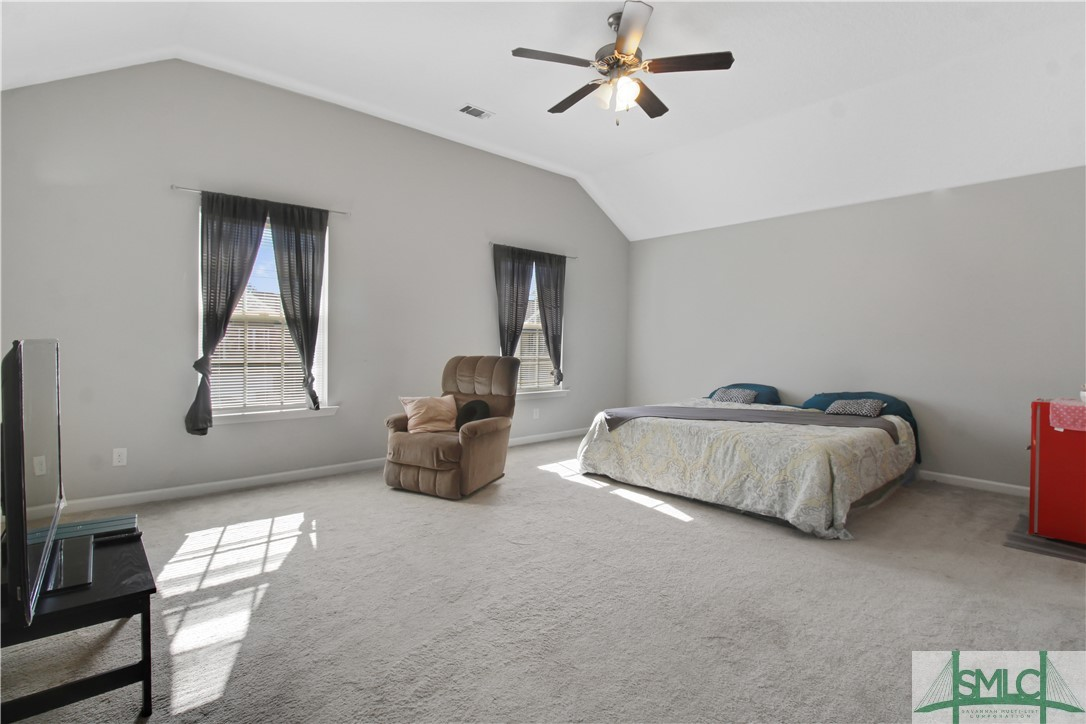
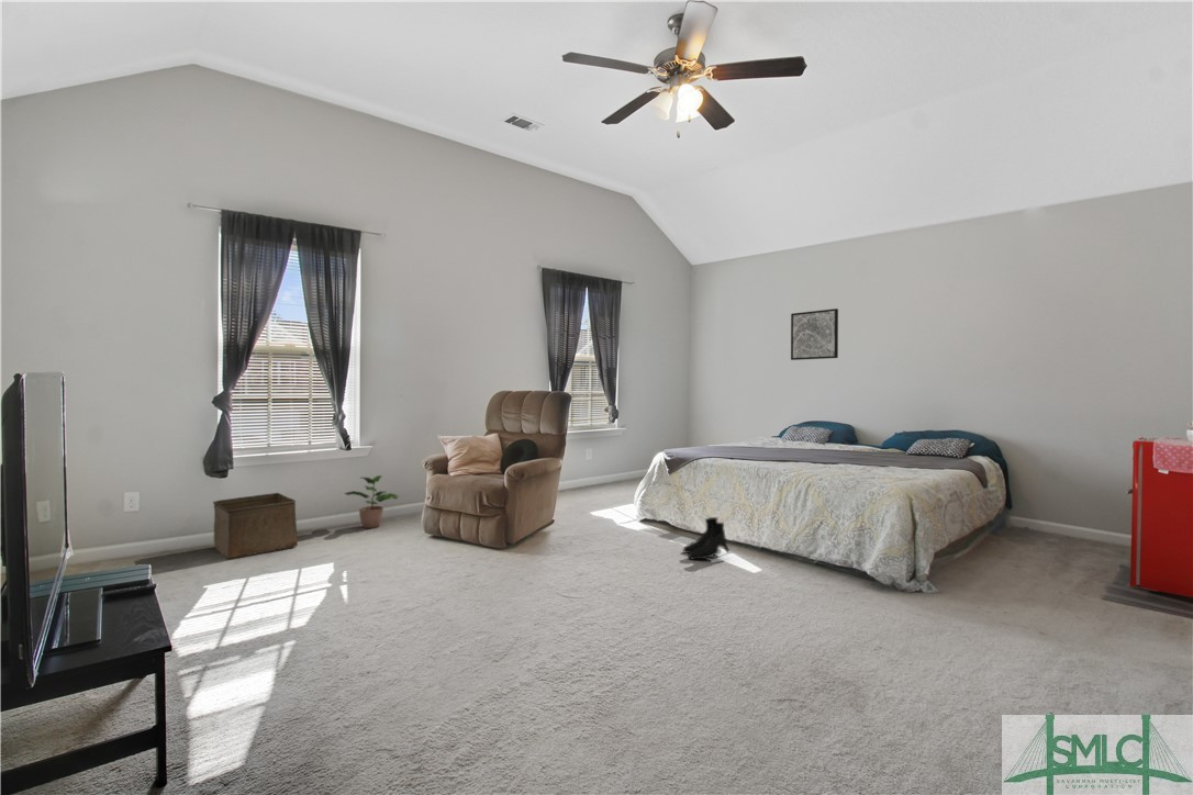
+ potted plant (371, 500)
+ boots (705, 536)
+ wall art (813, 335)
+ storage bin (255, 523)
